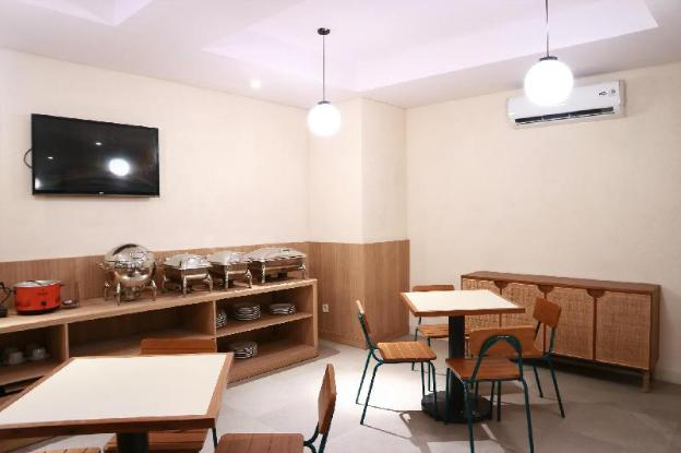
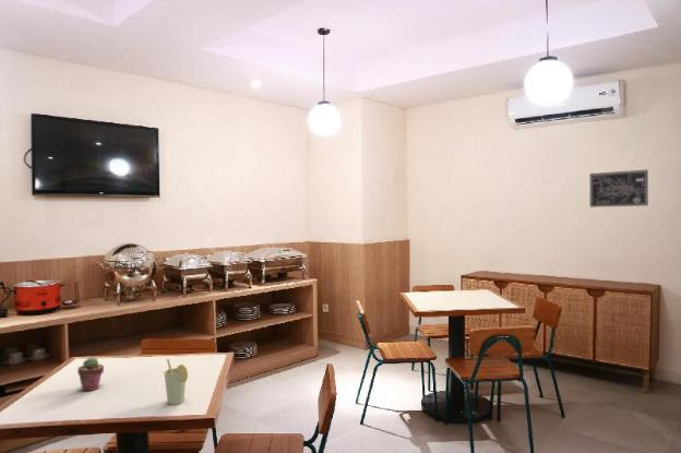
+ potted succulent (91, 372)
+ cup (177, 381)
+ wall art (618, 189)
